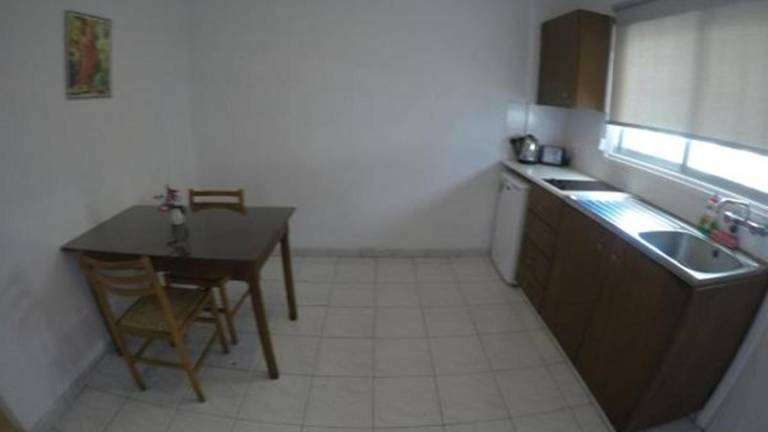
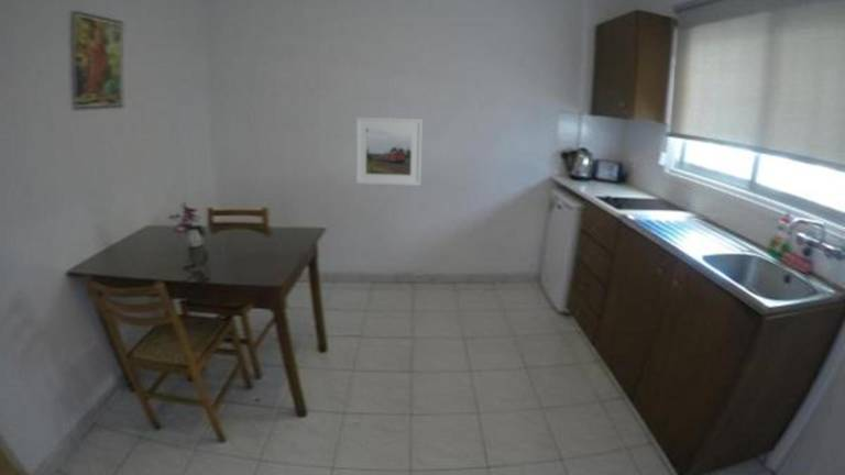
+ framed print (388, 152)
